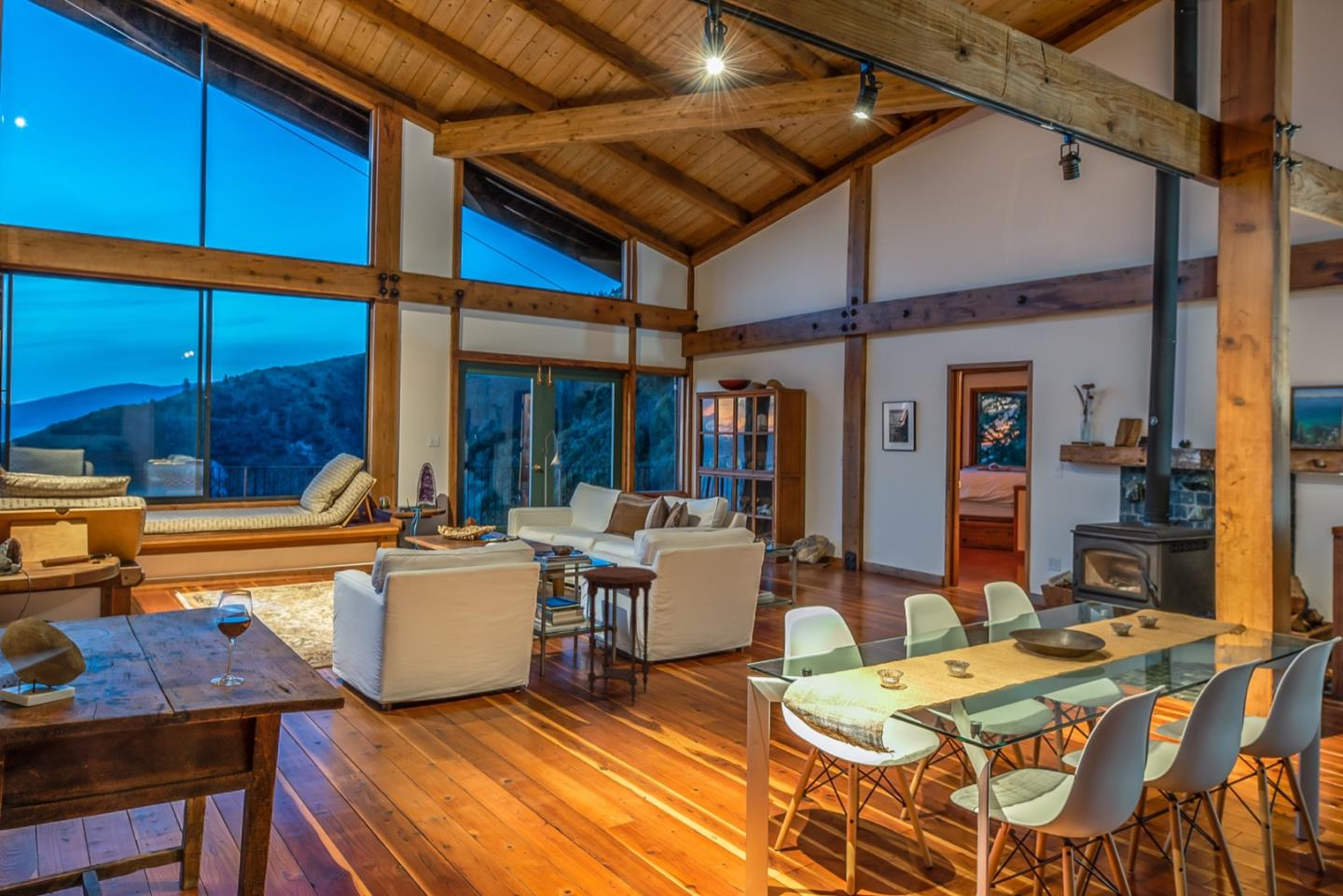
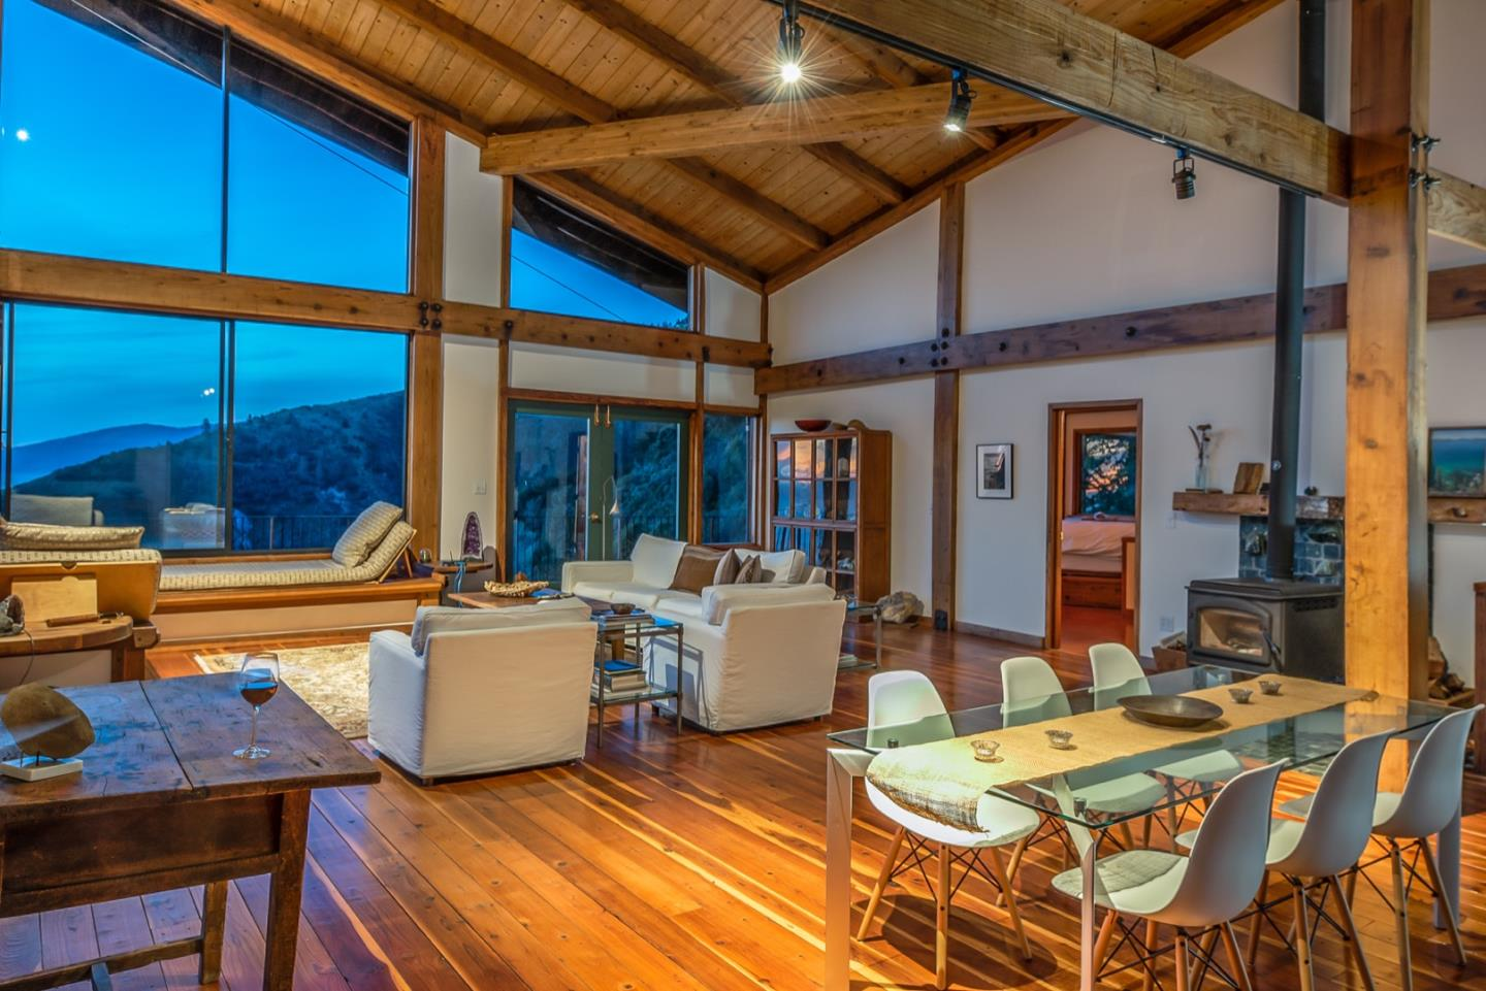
- side table (607, 633)
